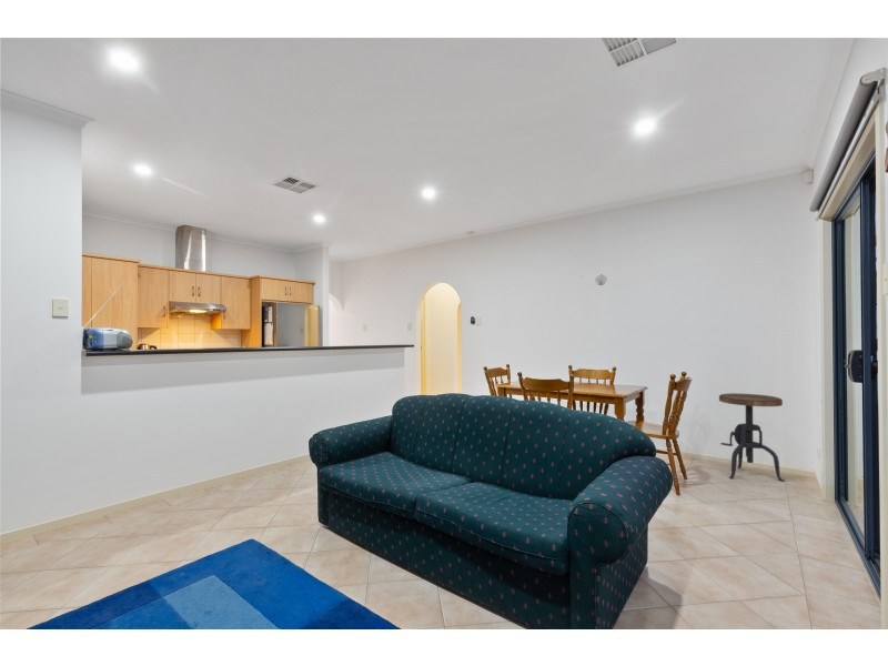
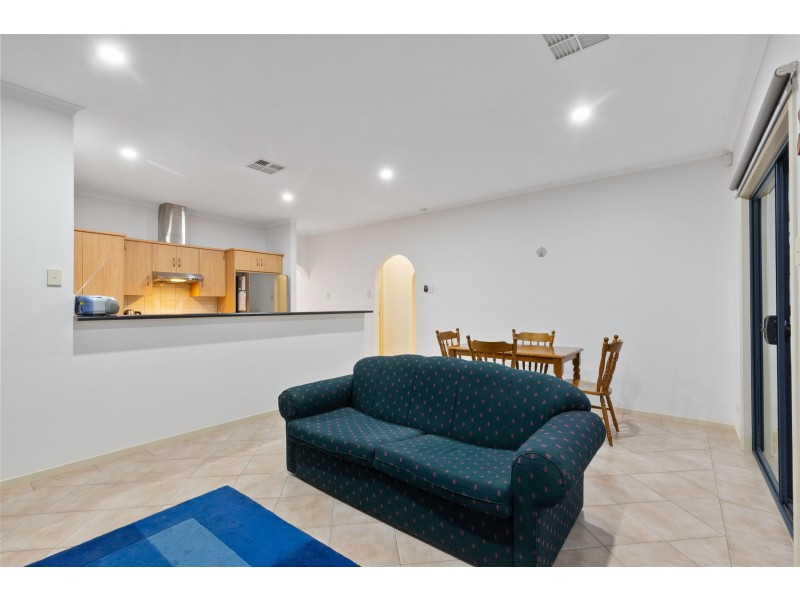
- side table (750, 436)
